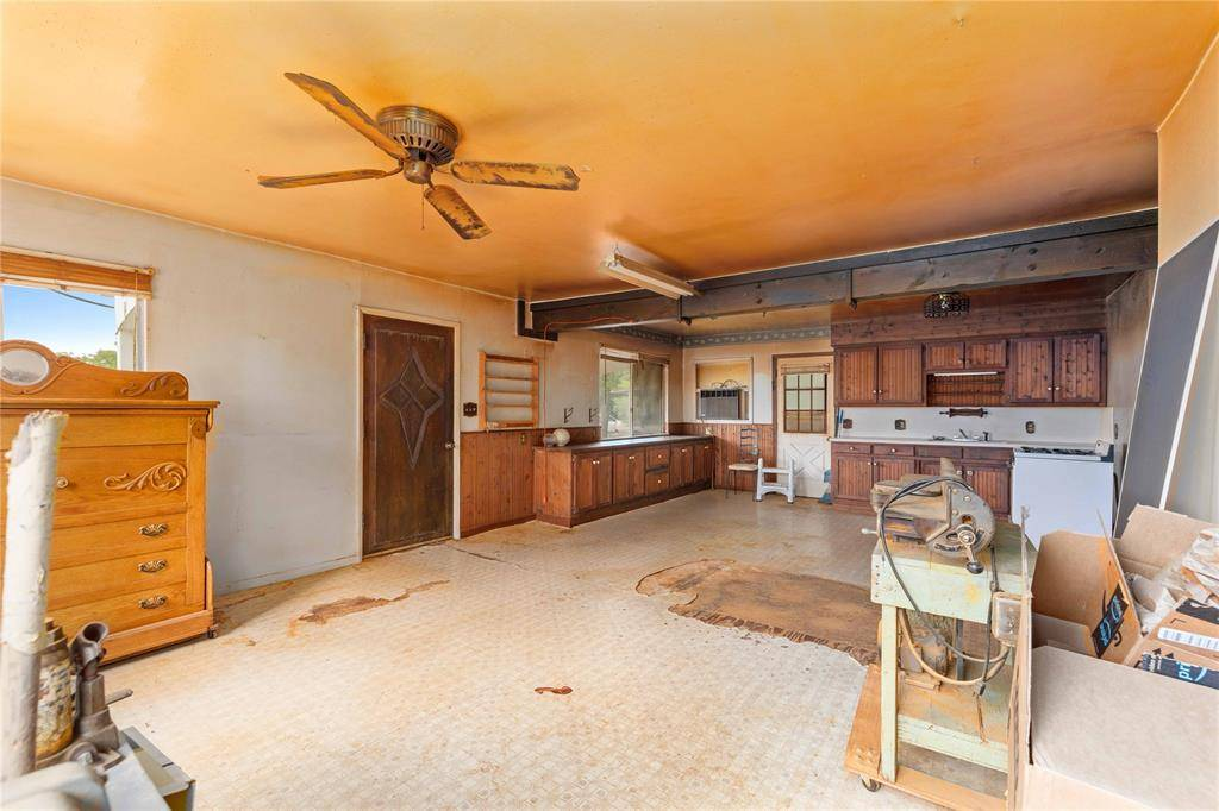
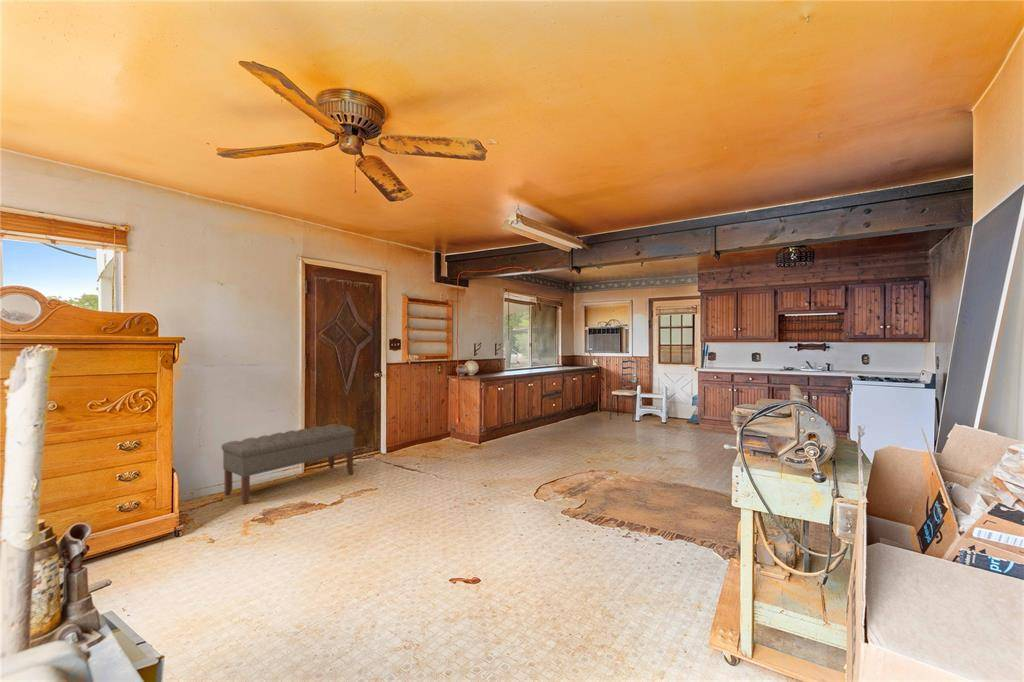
+ bench (293, 458)
